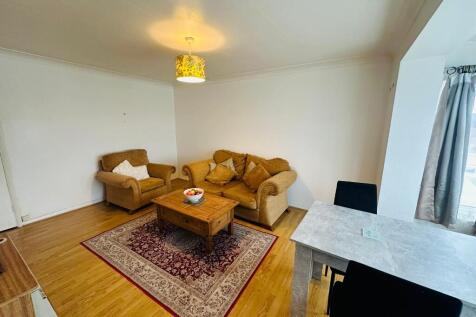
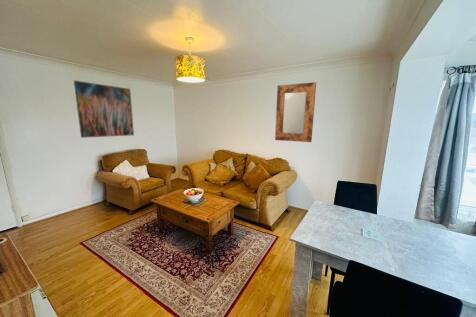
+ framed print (107, 111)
+ home mirror (294, 113)
